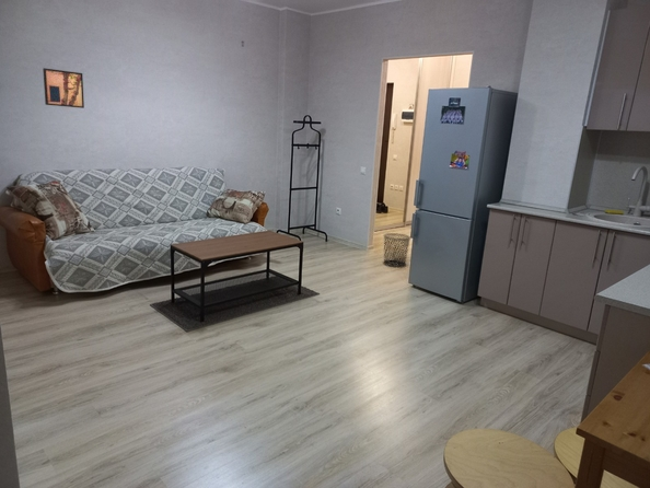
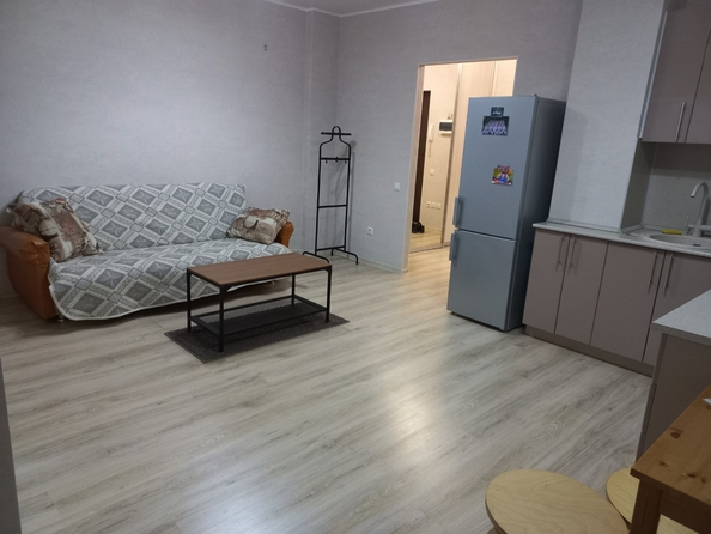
- wall art (63, 89)
- trash can (395, 249)
